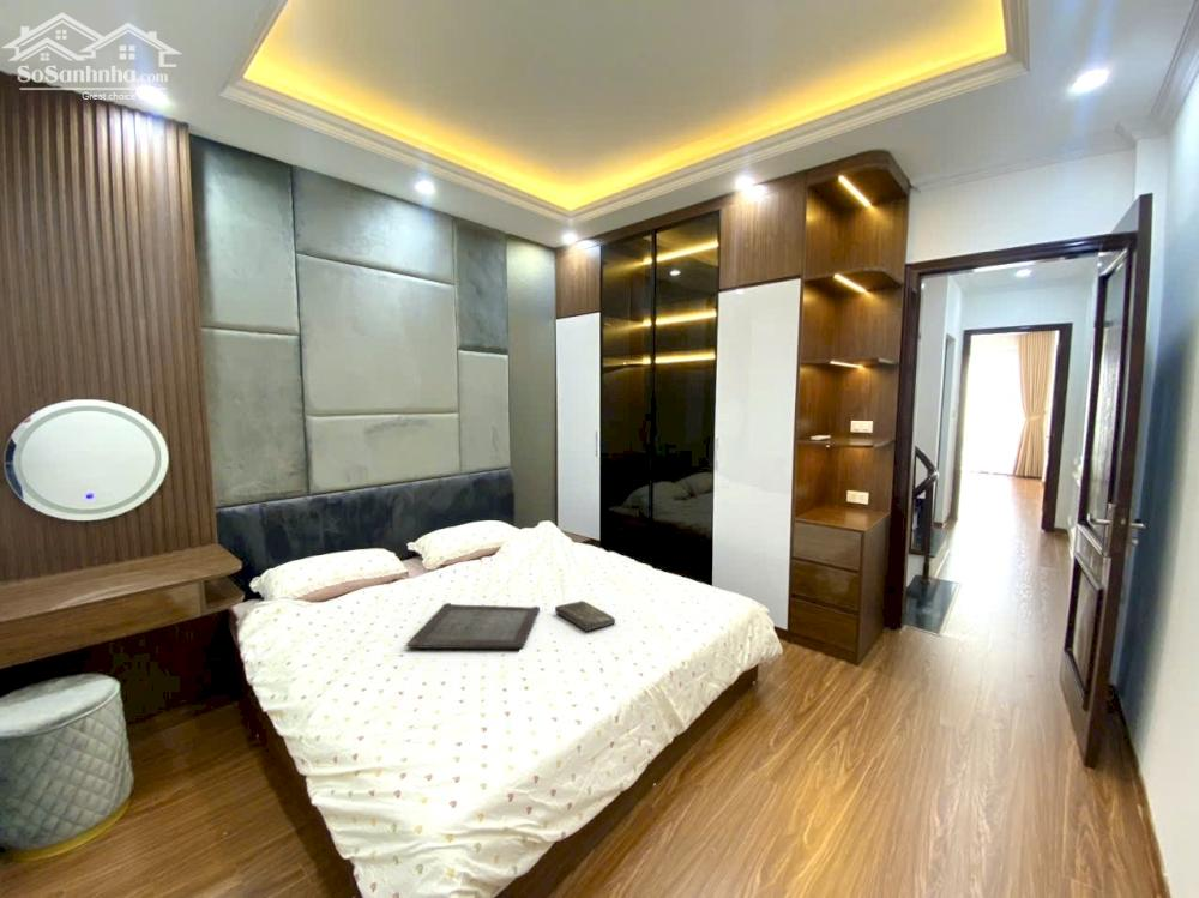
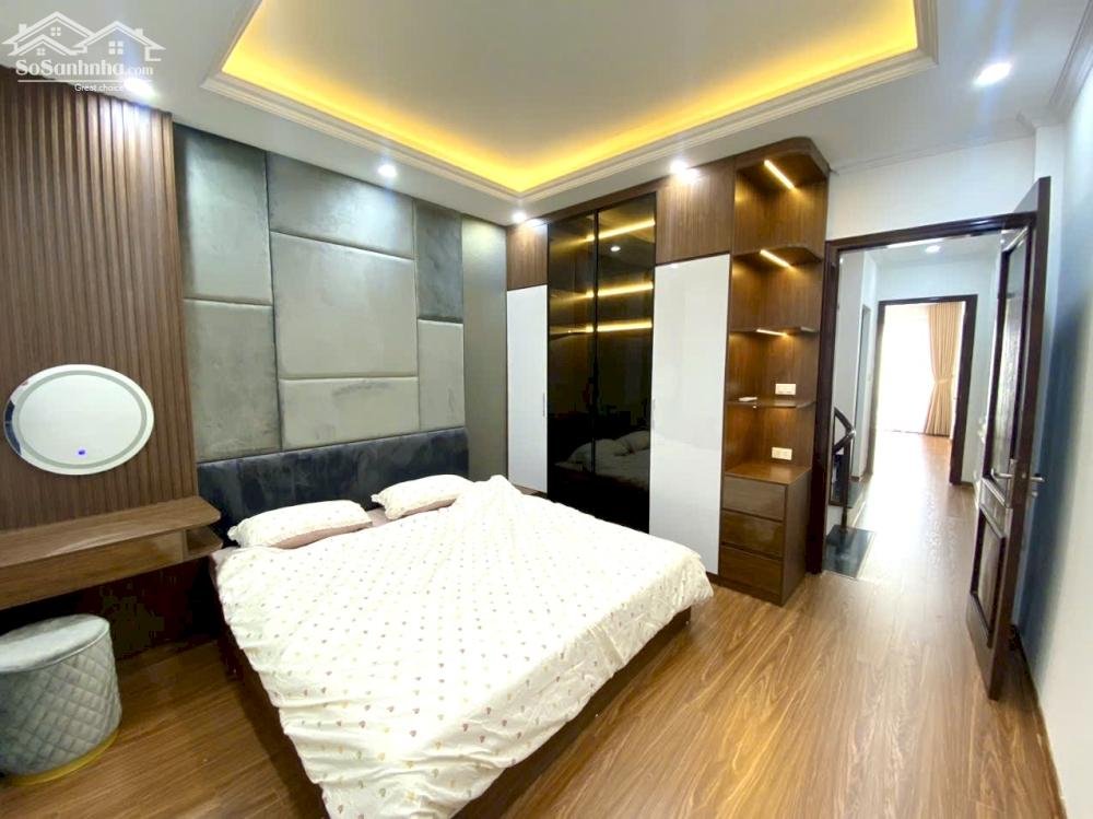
- book (584, 614)
- serving tray (478, 625)
